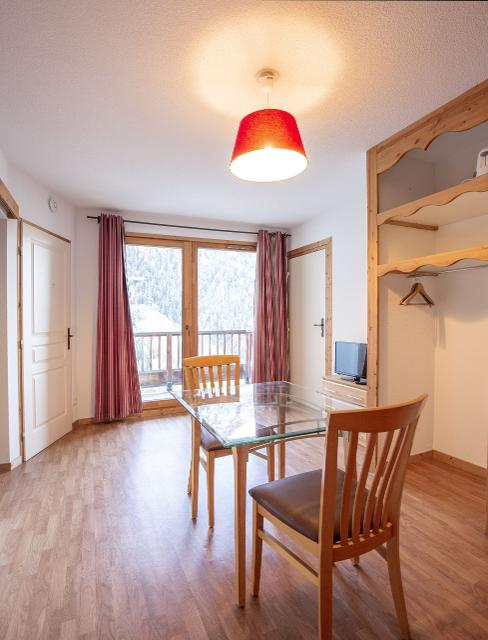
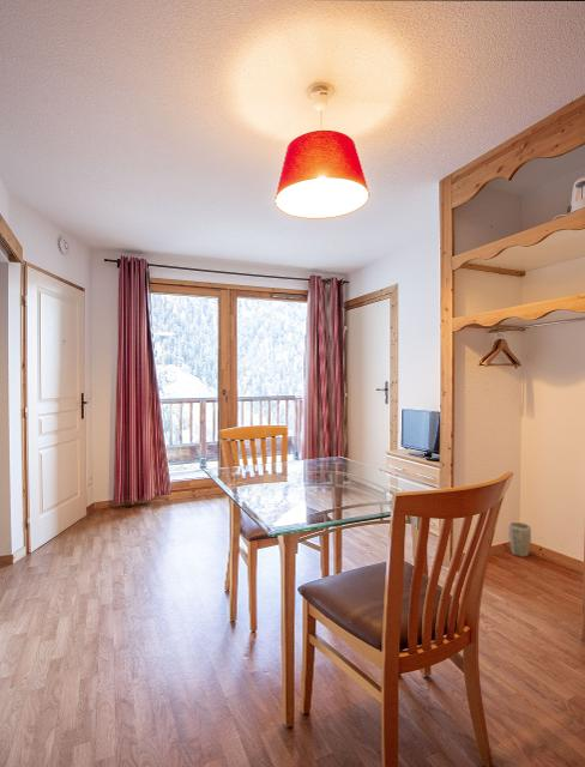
+ plant pot (519, 539)
